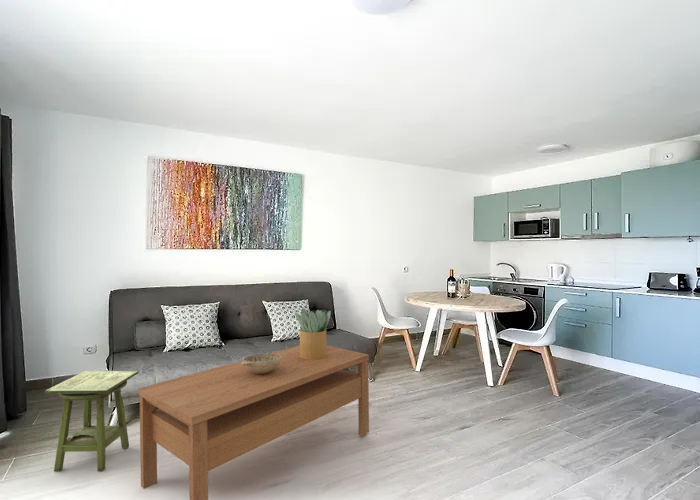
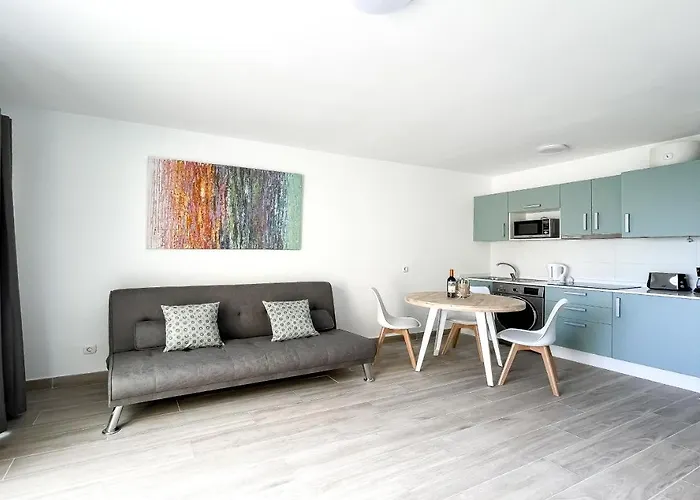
- potted plant (314, 332)
- coffee table (269, 413)
- decorative bowl (262, 363)
- side table (96, 418)
